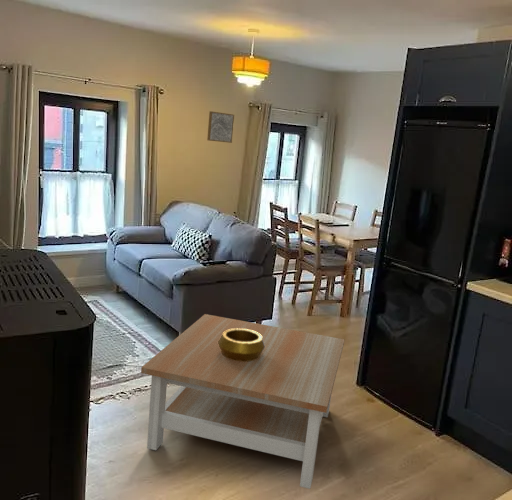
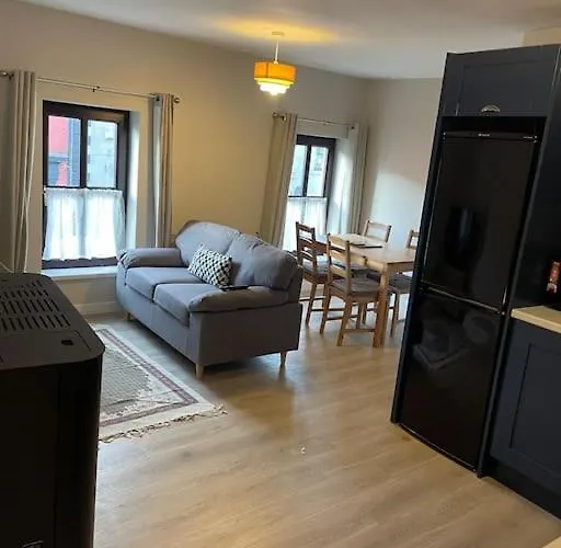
- decorative bowl (241, 344)
- wall art (221, 127)
- coffee table (250, 390)
